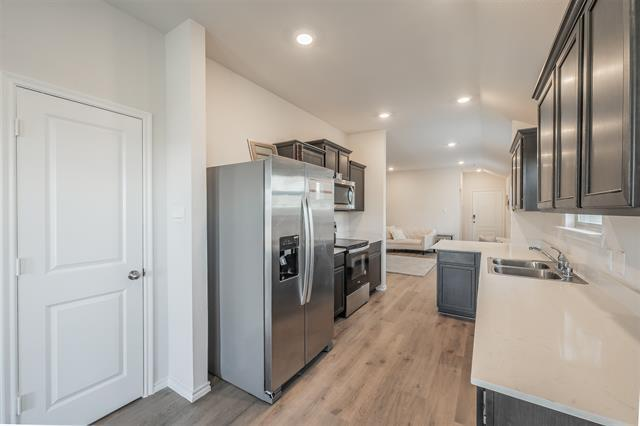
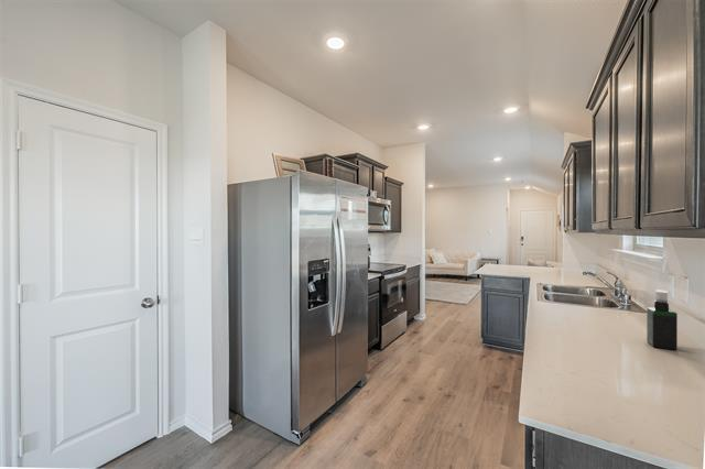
+ spray bottle (661, 318)
